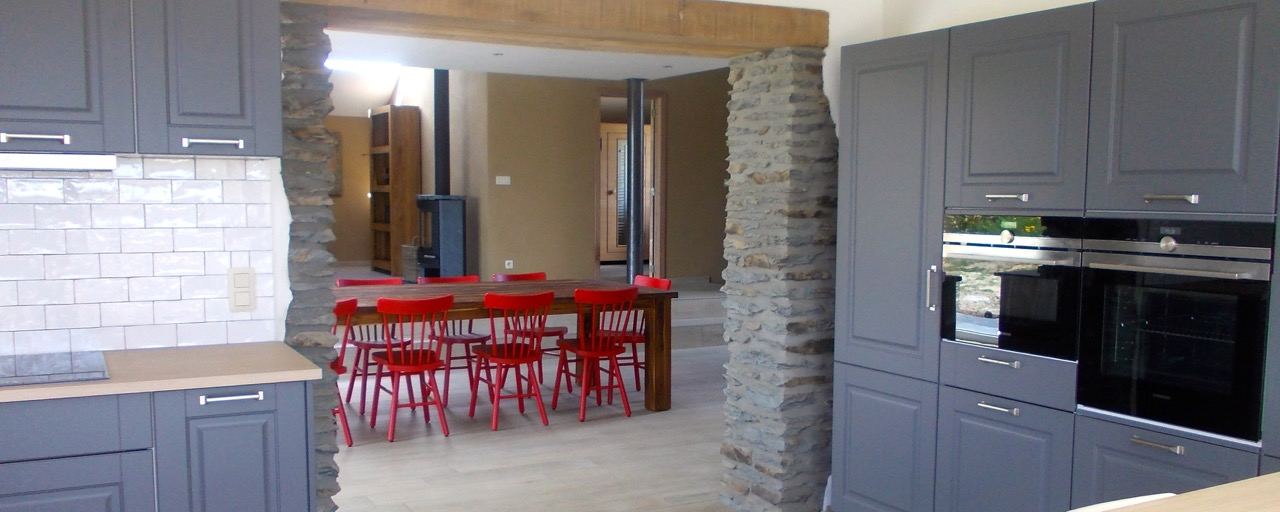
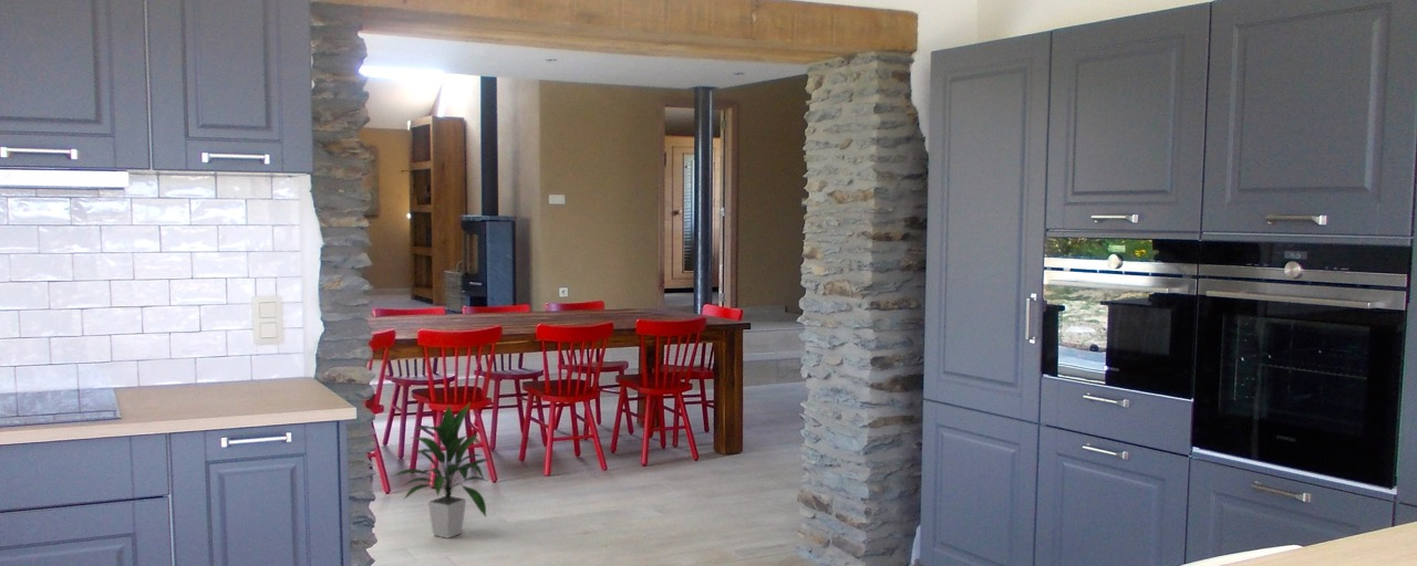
+ indoor plant (448, 471)
